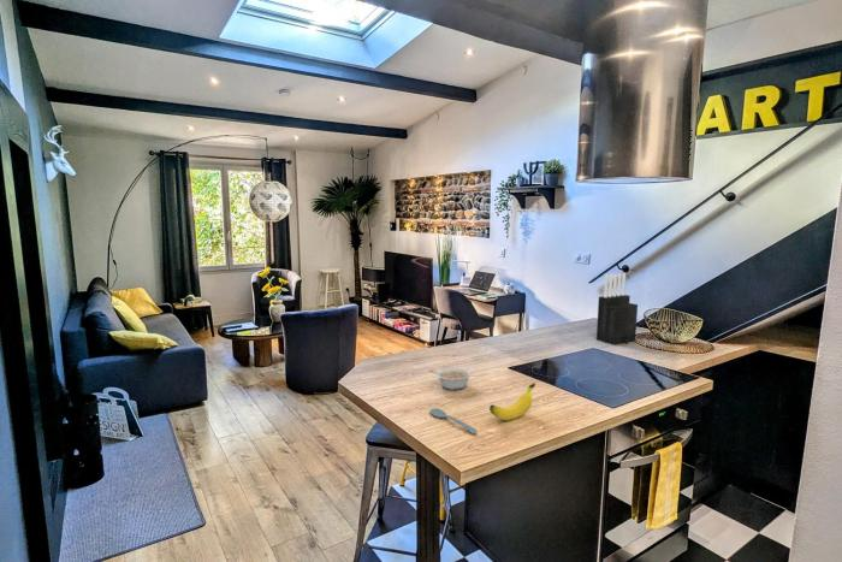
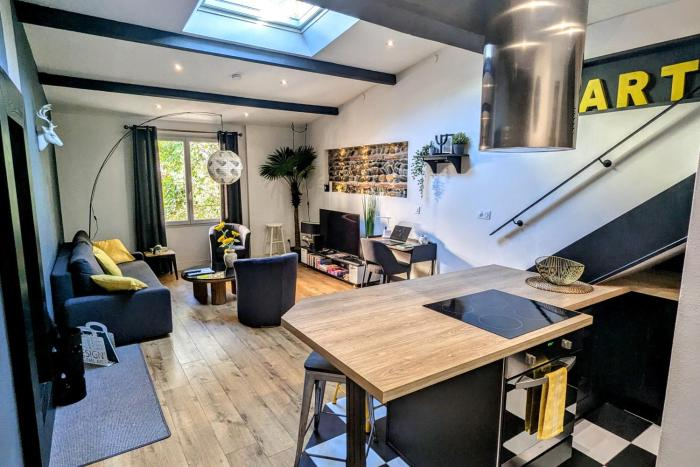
- knife block (619, 308)
- legume (452, 378)
- banana (512, 404)
- spoon (452, 419)
